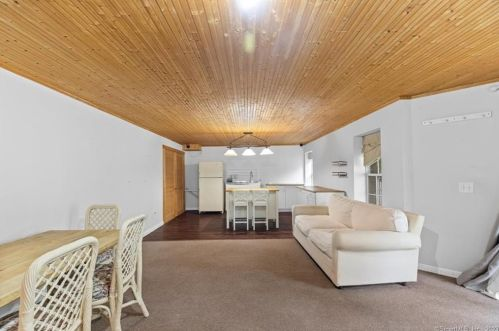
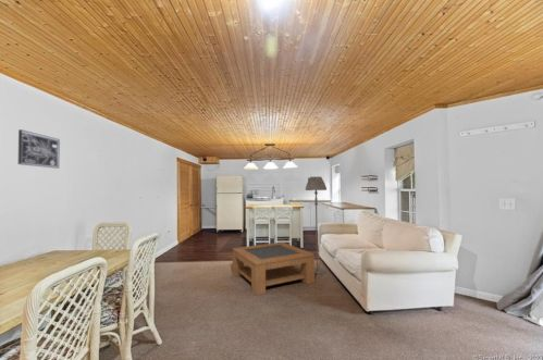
+ wall art (40, 150)
+ coffee table (271, 264)
+ floor lamp (316, 223)
